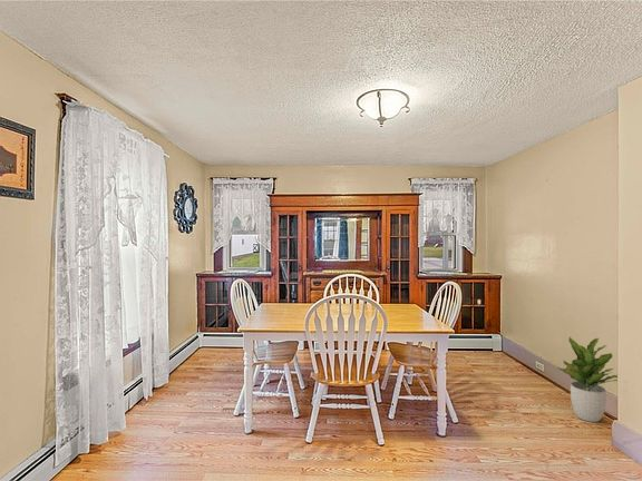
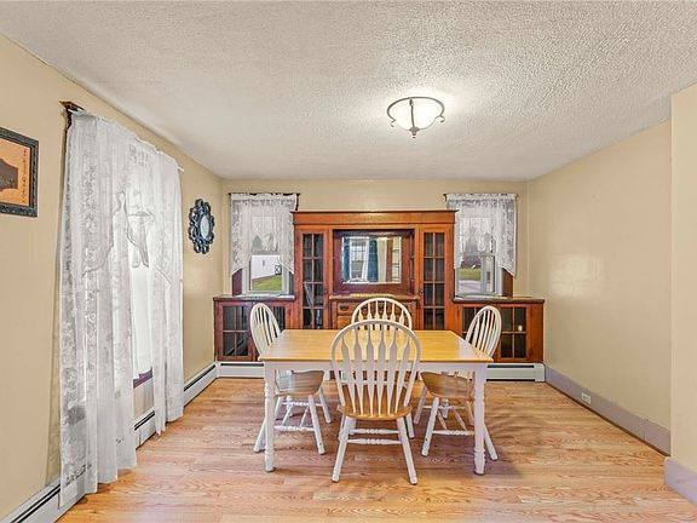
- potted plant (585, 376)
